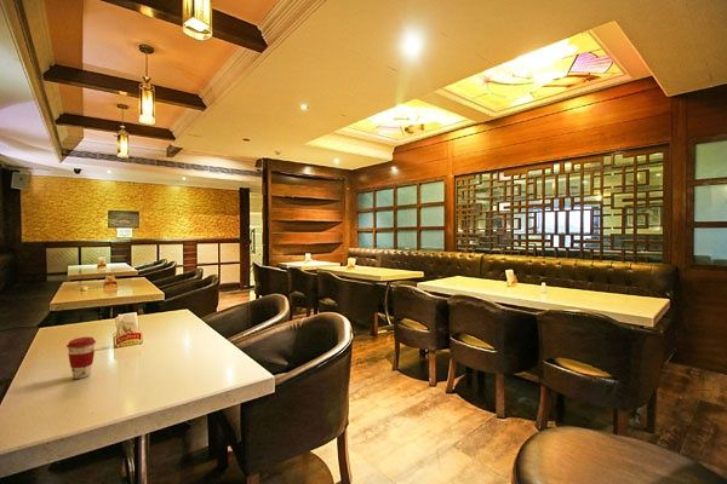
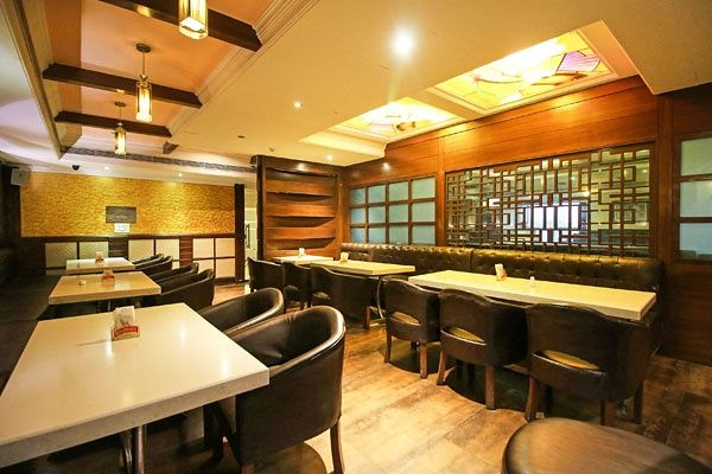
- coffee cup (81, 357)
